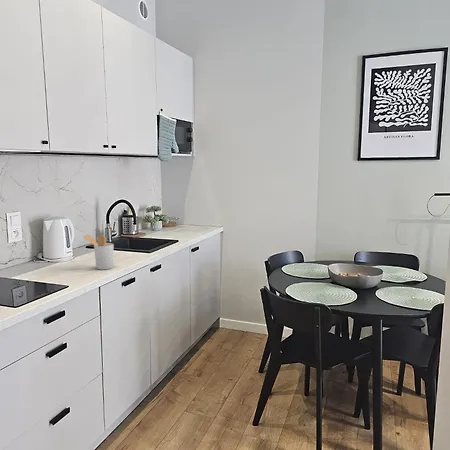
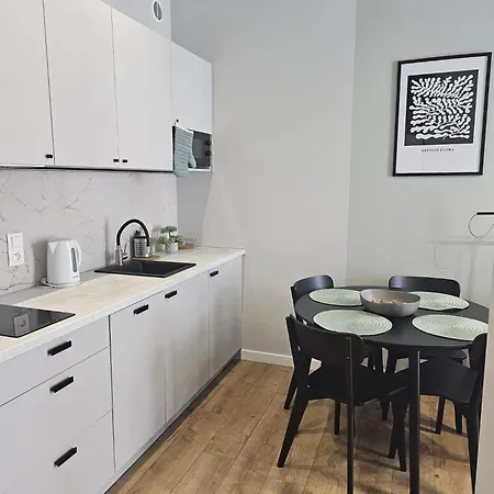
- utensil holder (98, 250)
